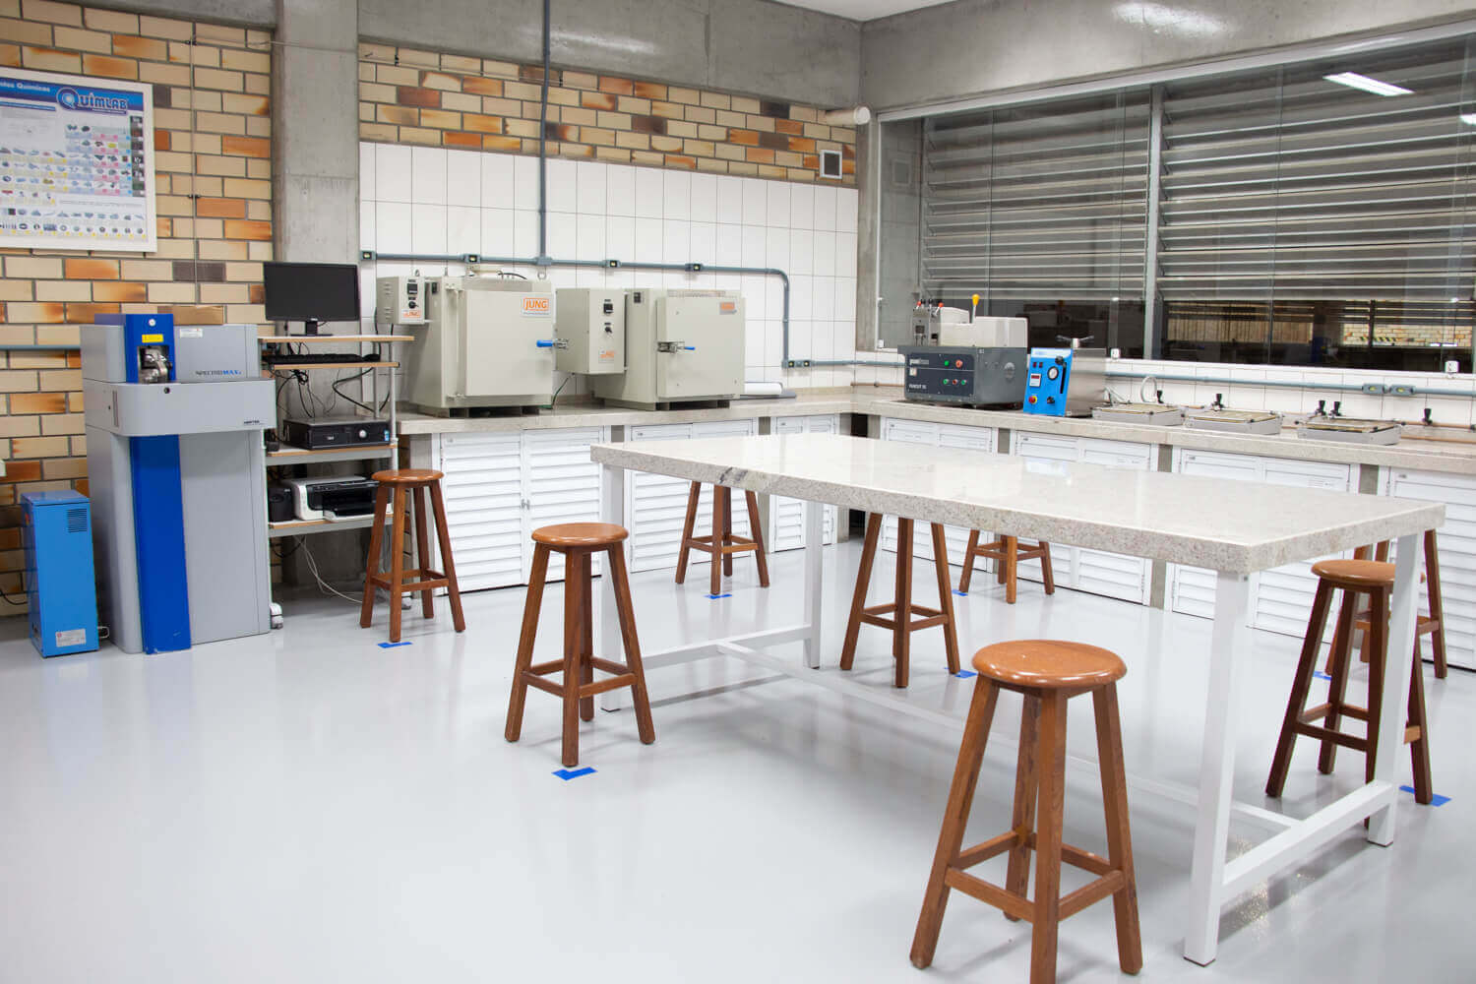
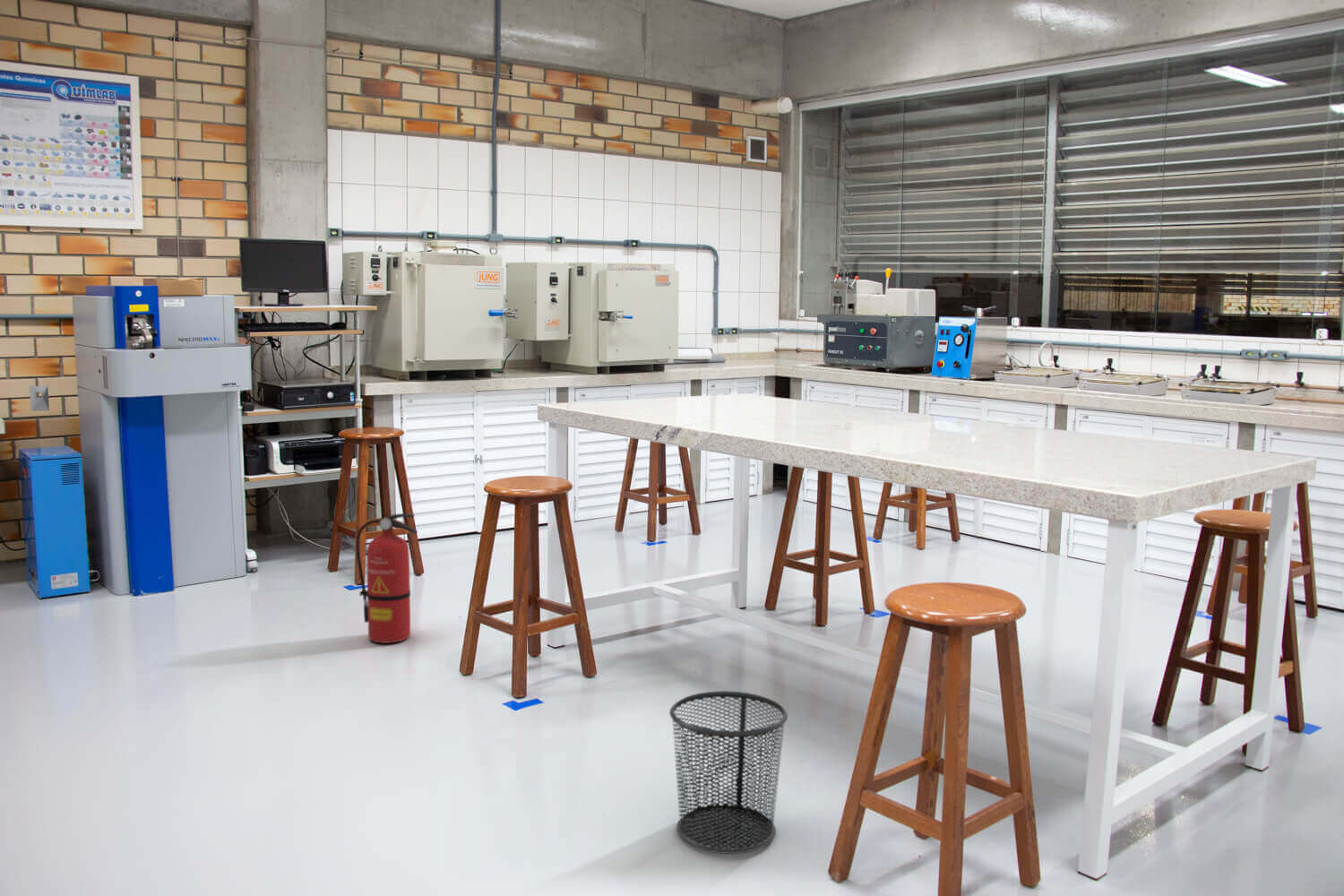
+ electrical outlet (39, 398)
+ fire extinguisher (387, 576)
+ waste bin (727, 771)
